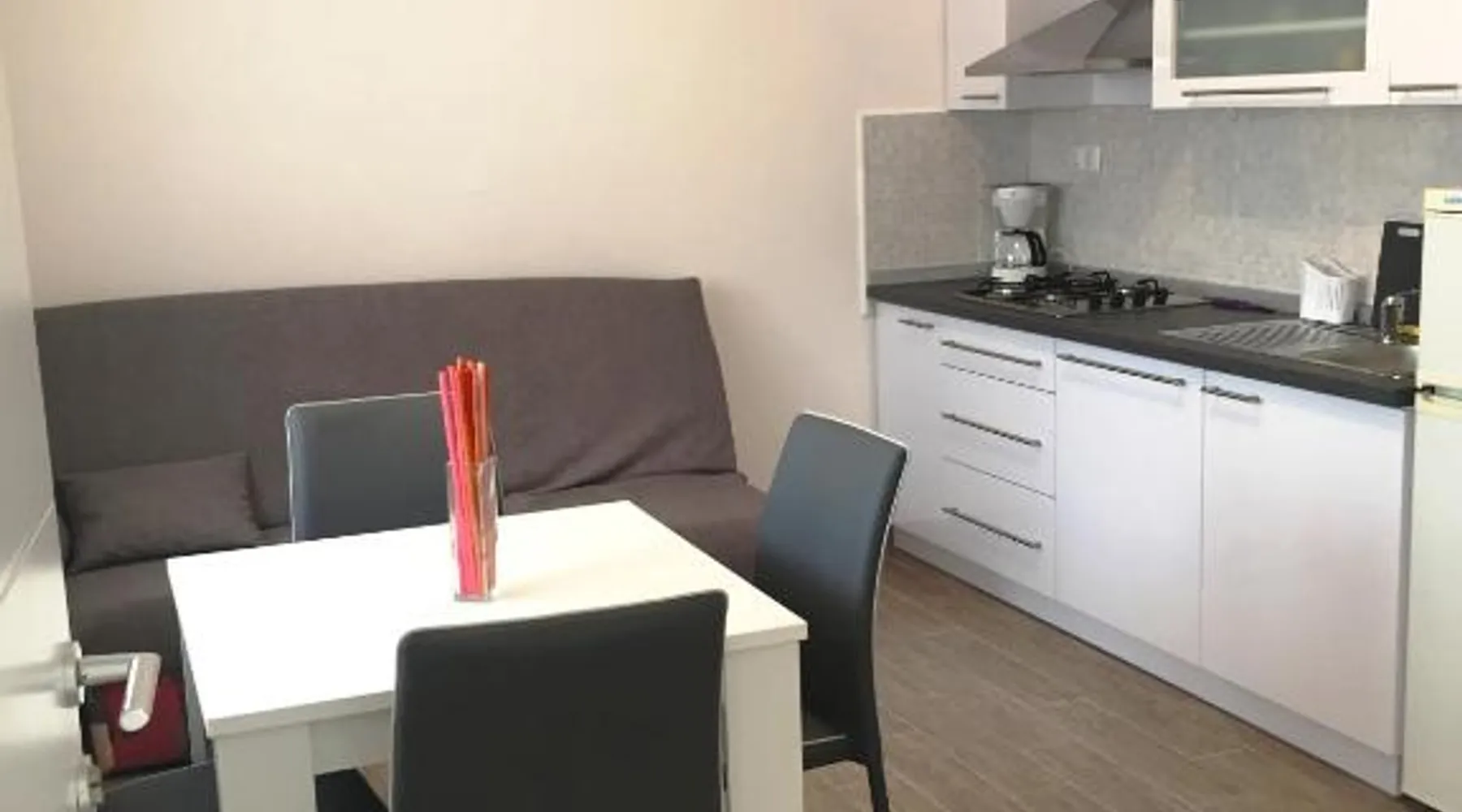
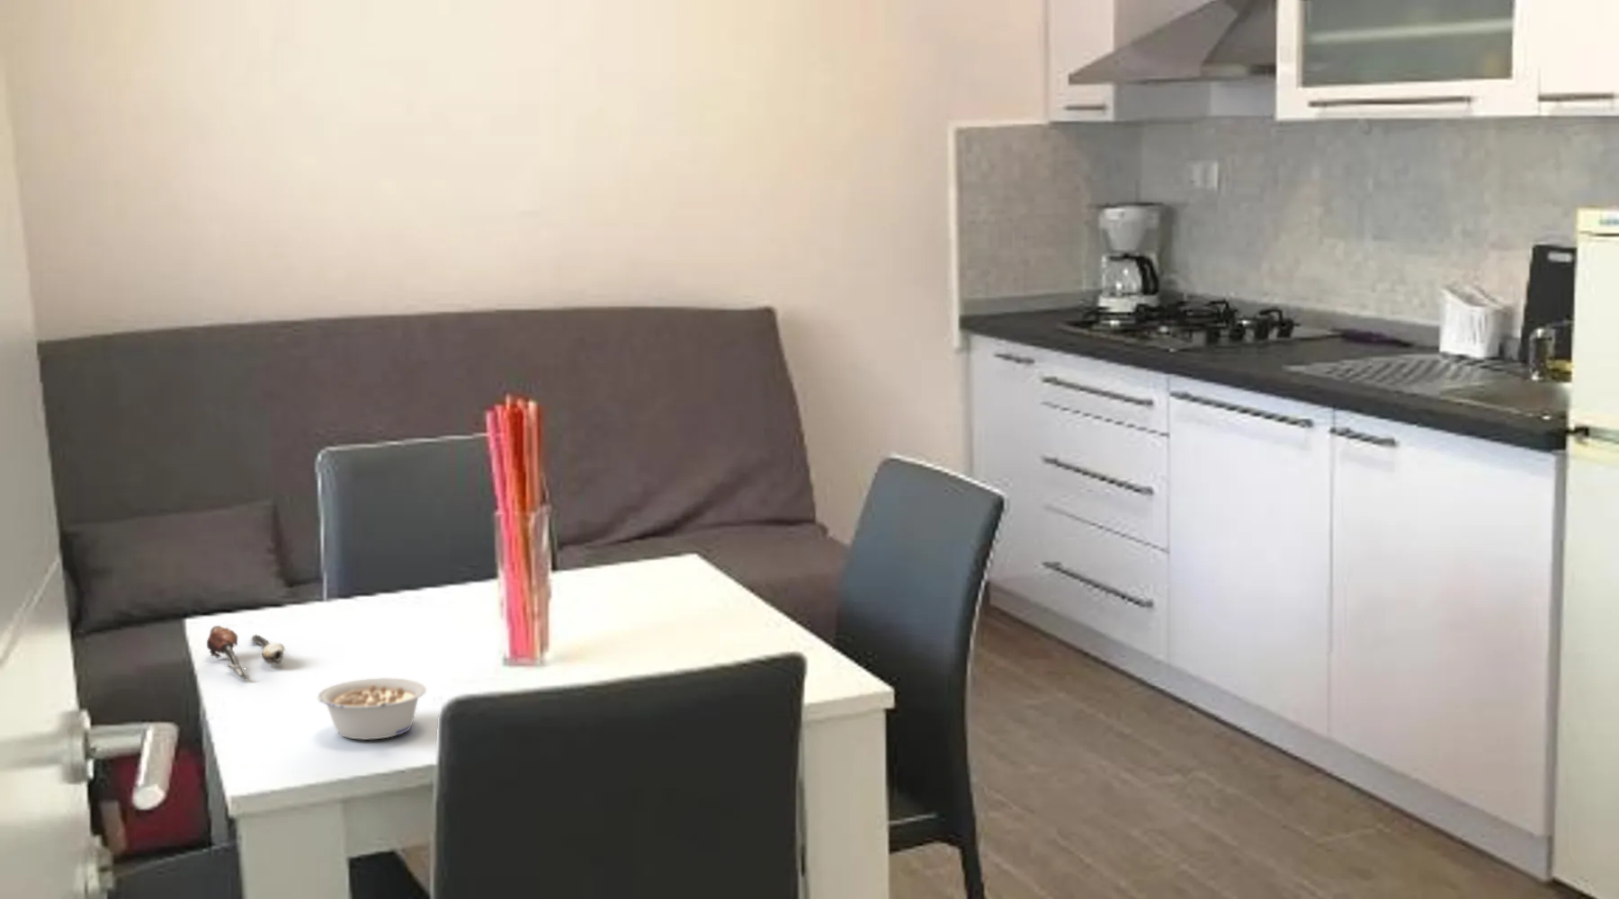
+ legume (377, 706)
+ spoon (251, 640)
